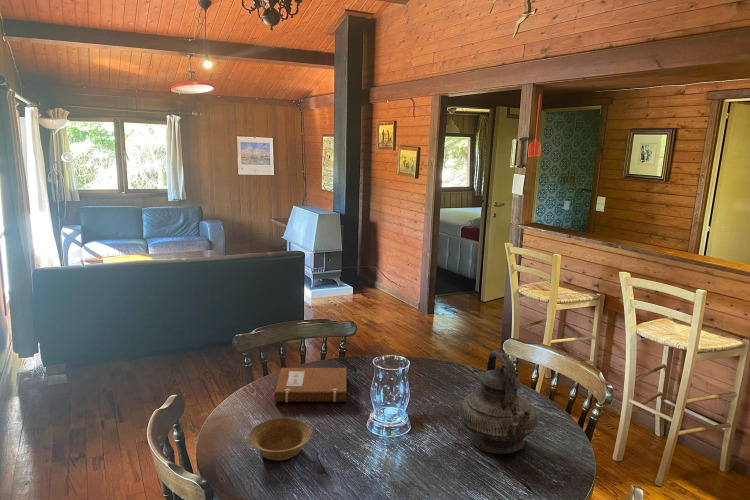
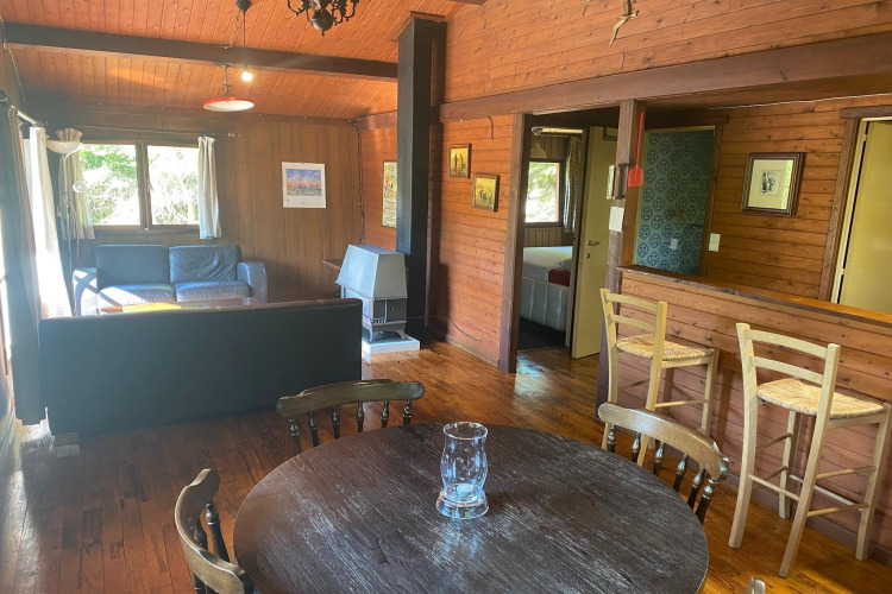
- notebook (310, 384)
- teapot (503, 403)
- bowl (280, 442)
